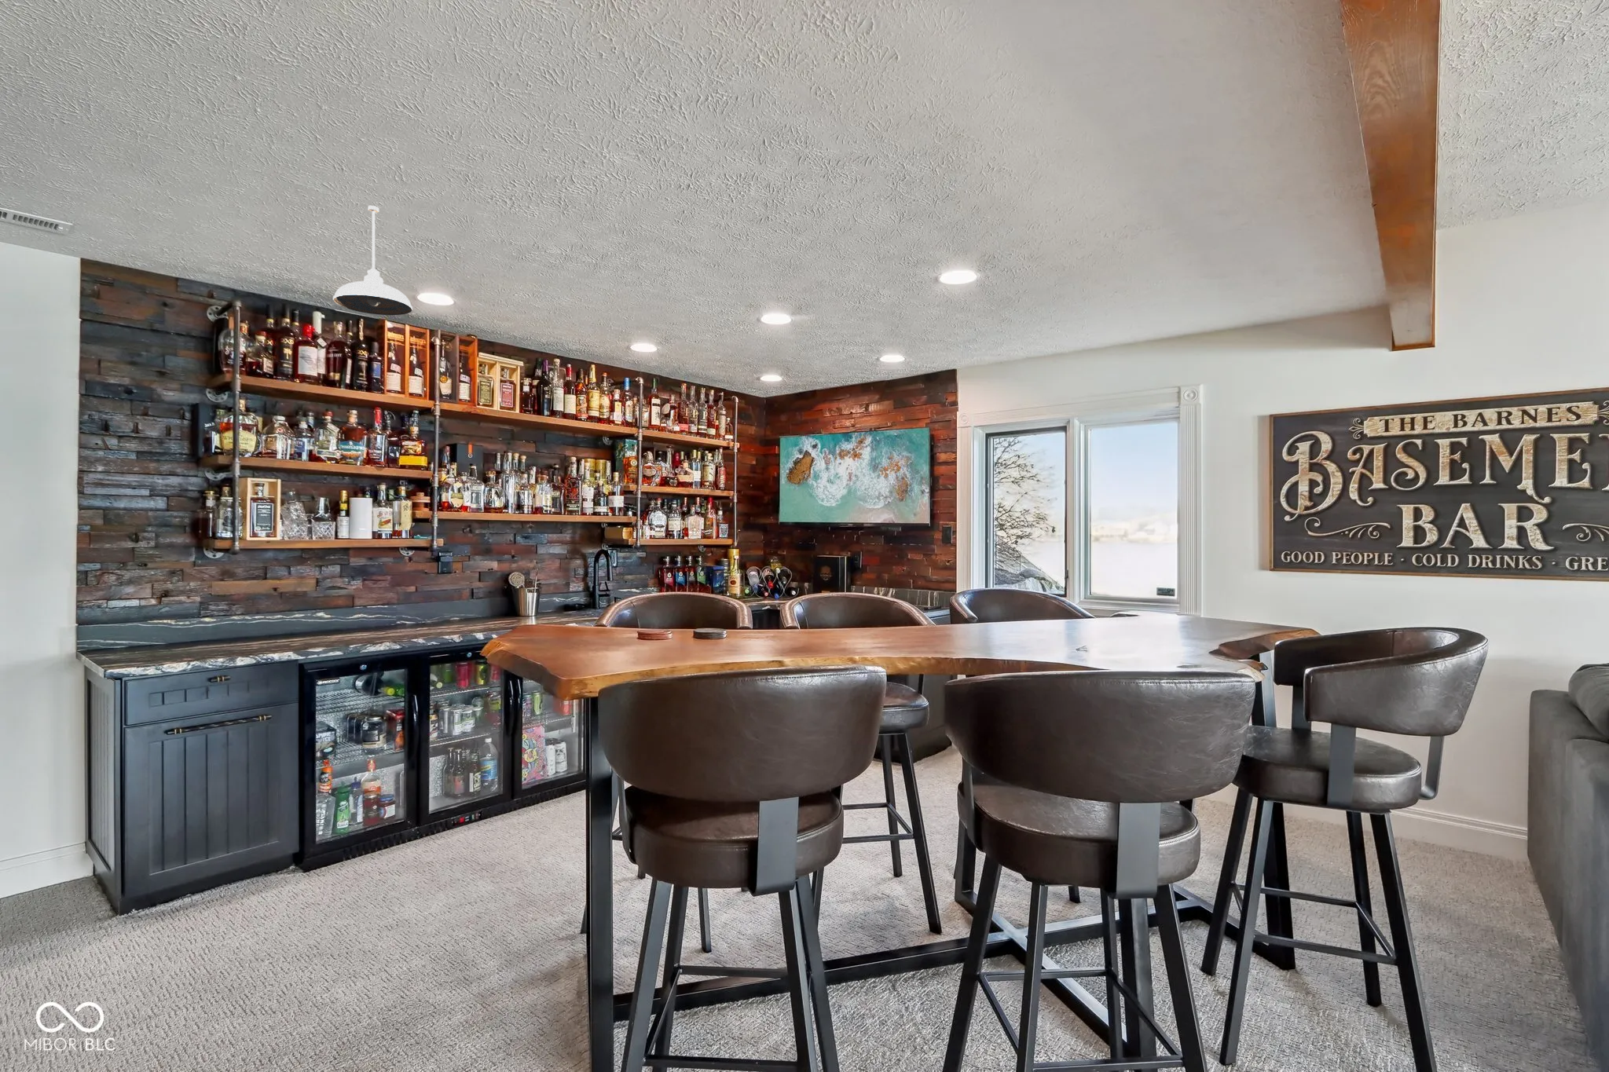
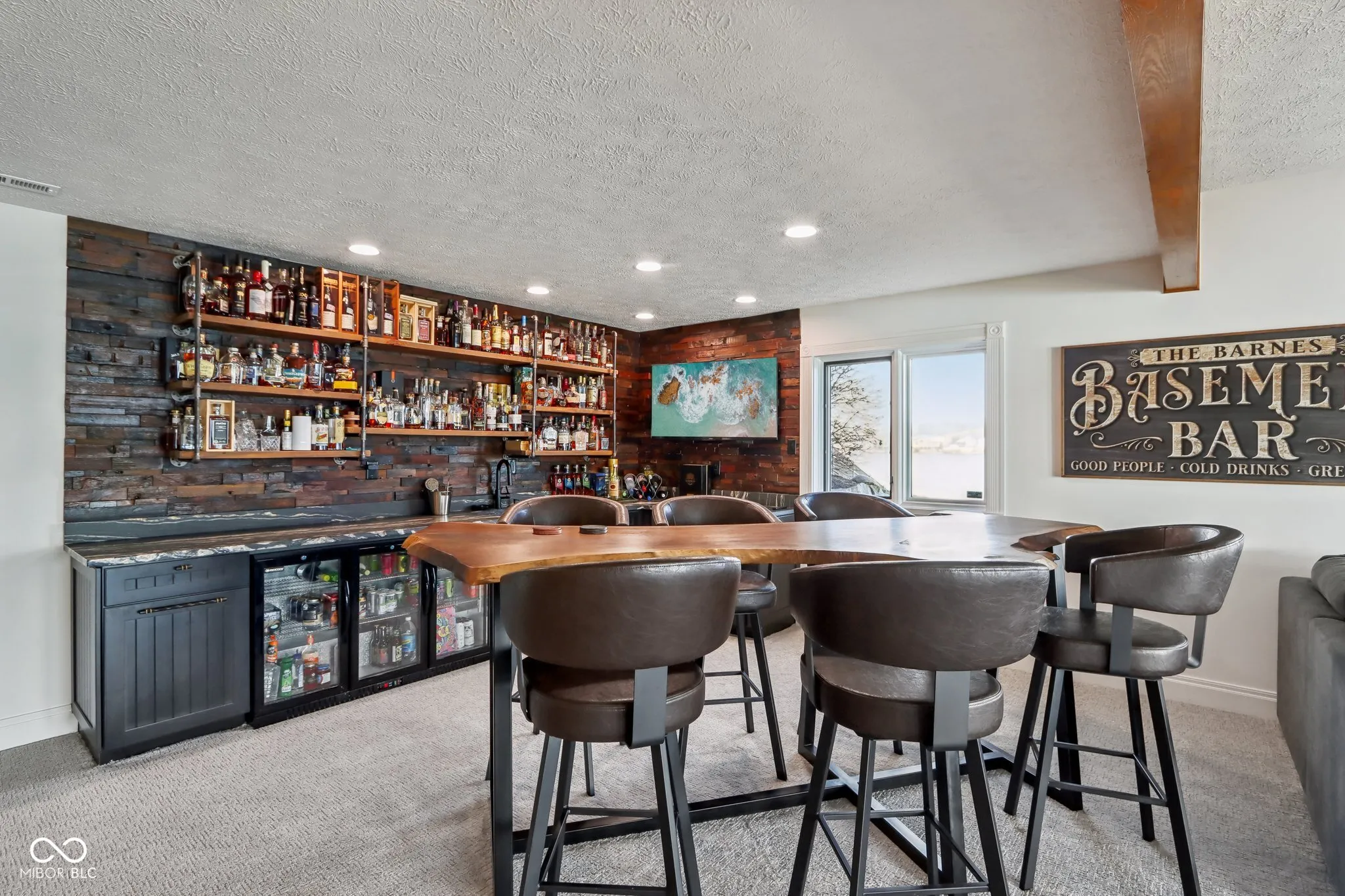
- pendant light (373, 256)
